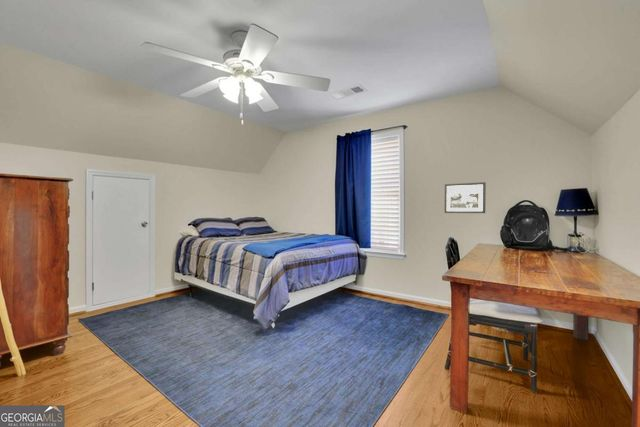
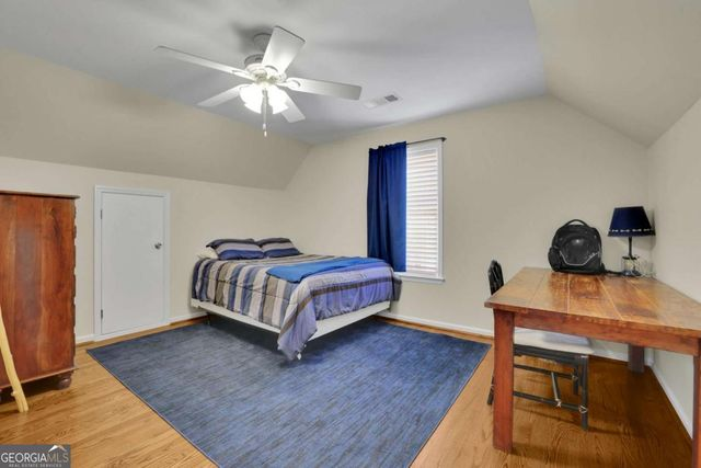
- picture frame (464, 198)
